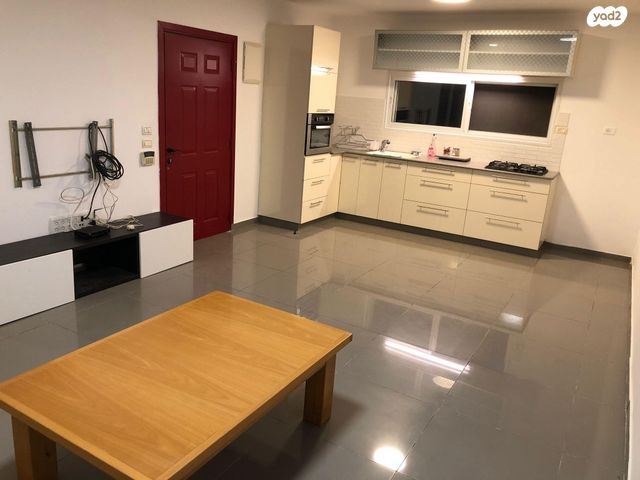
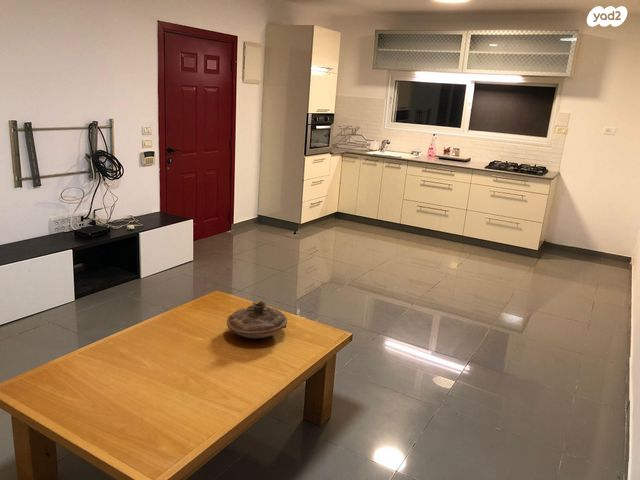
+ decorative bowl (257, 317)
